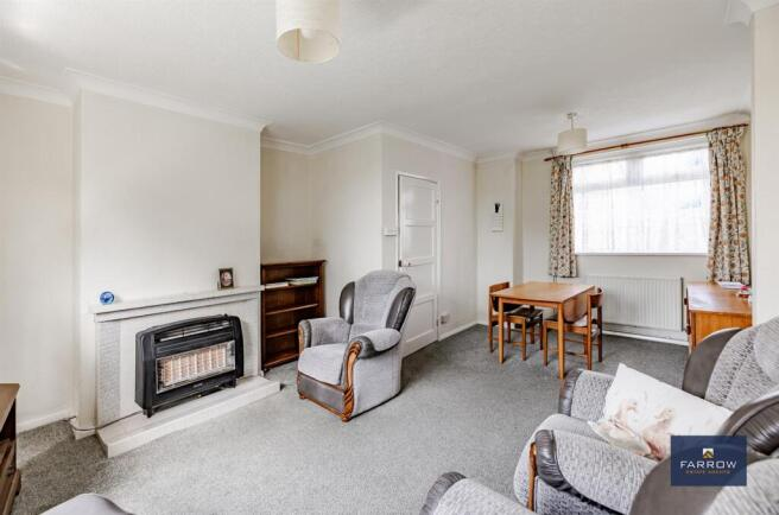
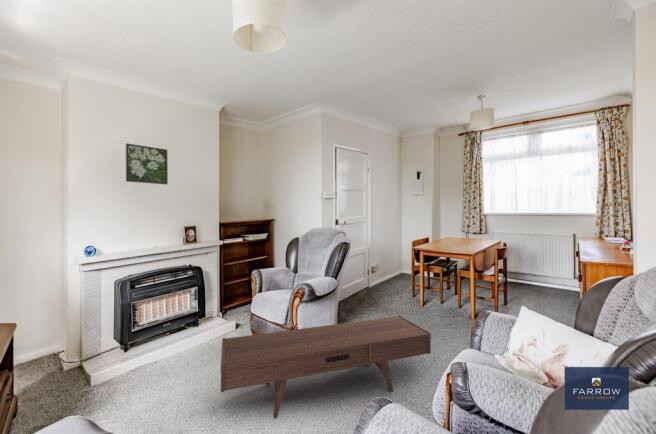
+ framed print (147, 164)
+ coffee table (328, 362)
